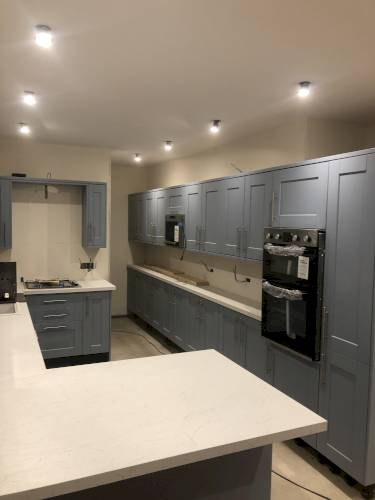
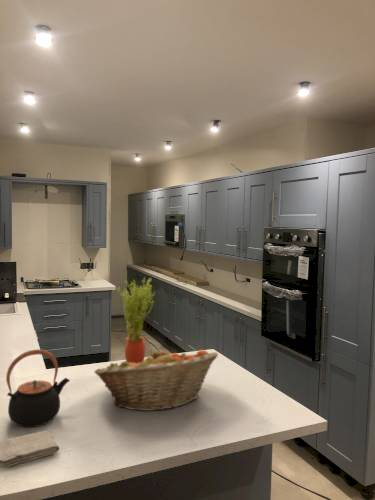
+ teapot (39, 383)
+ potted plant (137, 322)
+ washcloth (24, 447)
+ fruit basket (157, 372)
